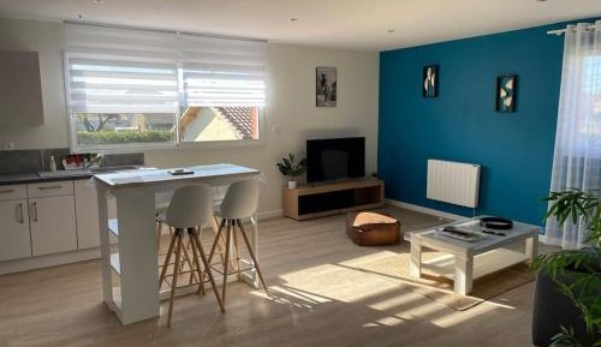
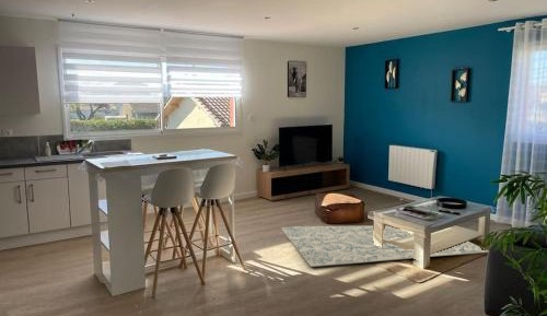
+ rug (372, 238)
